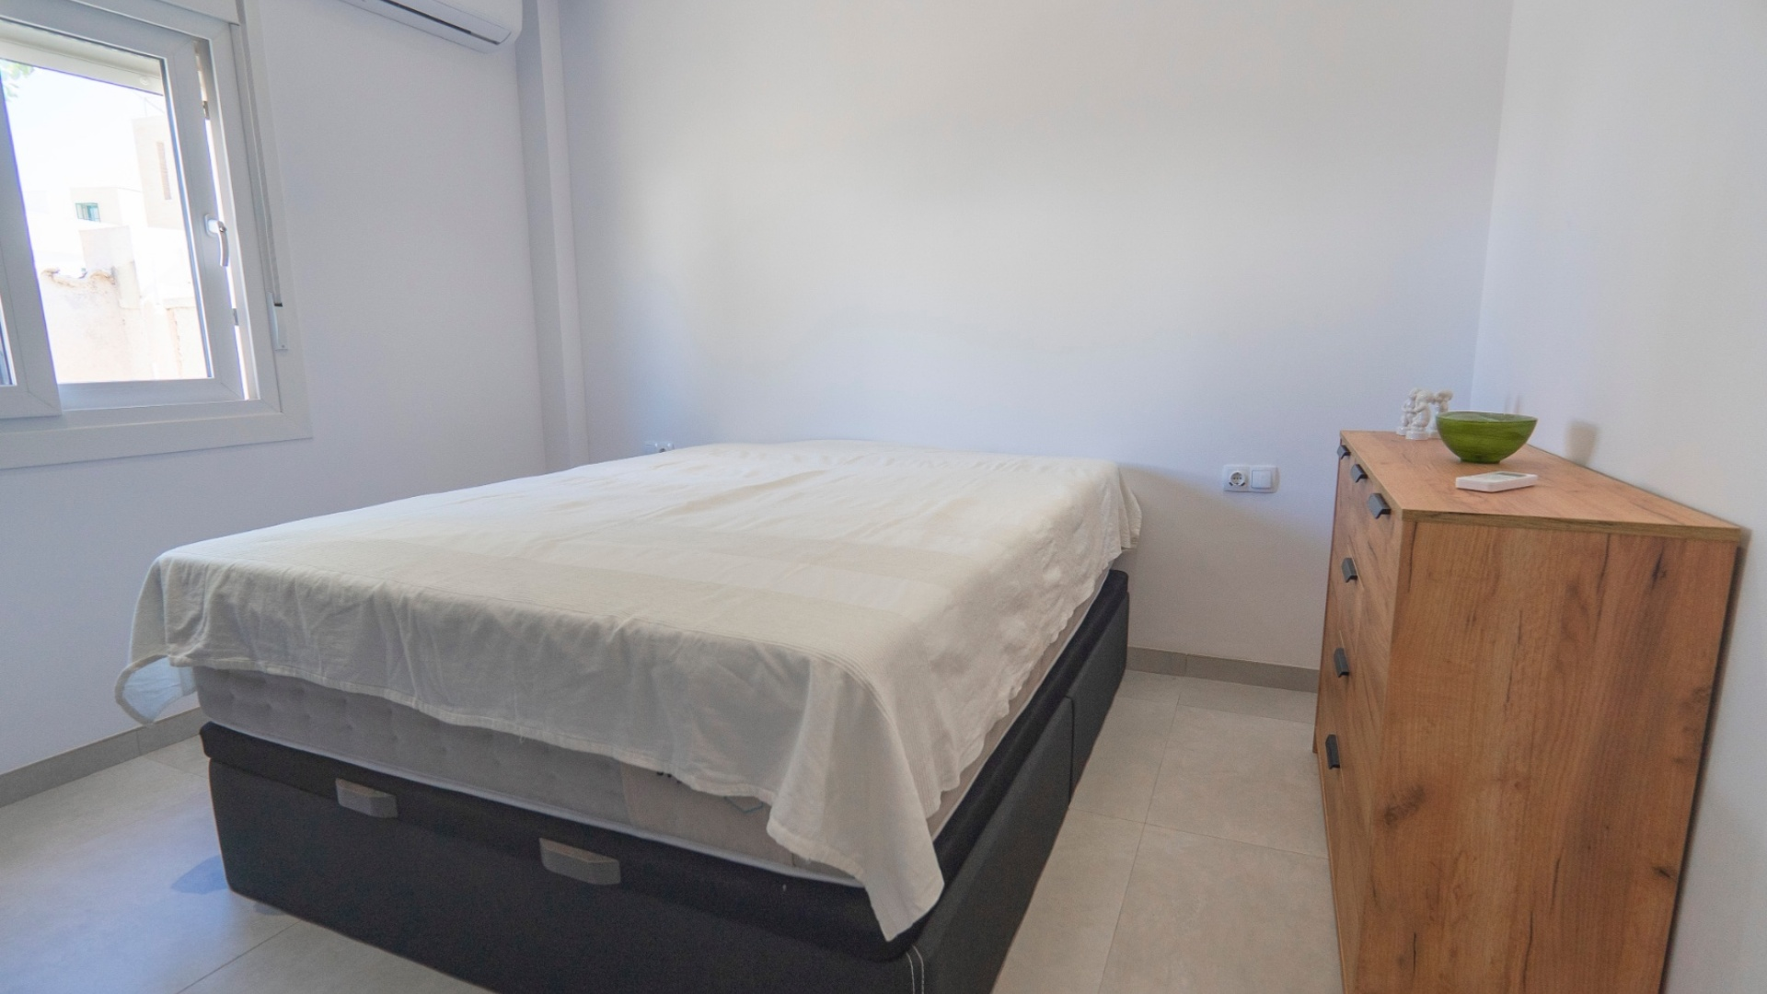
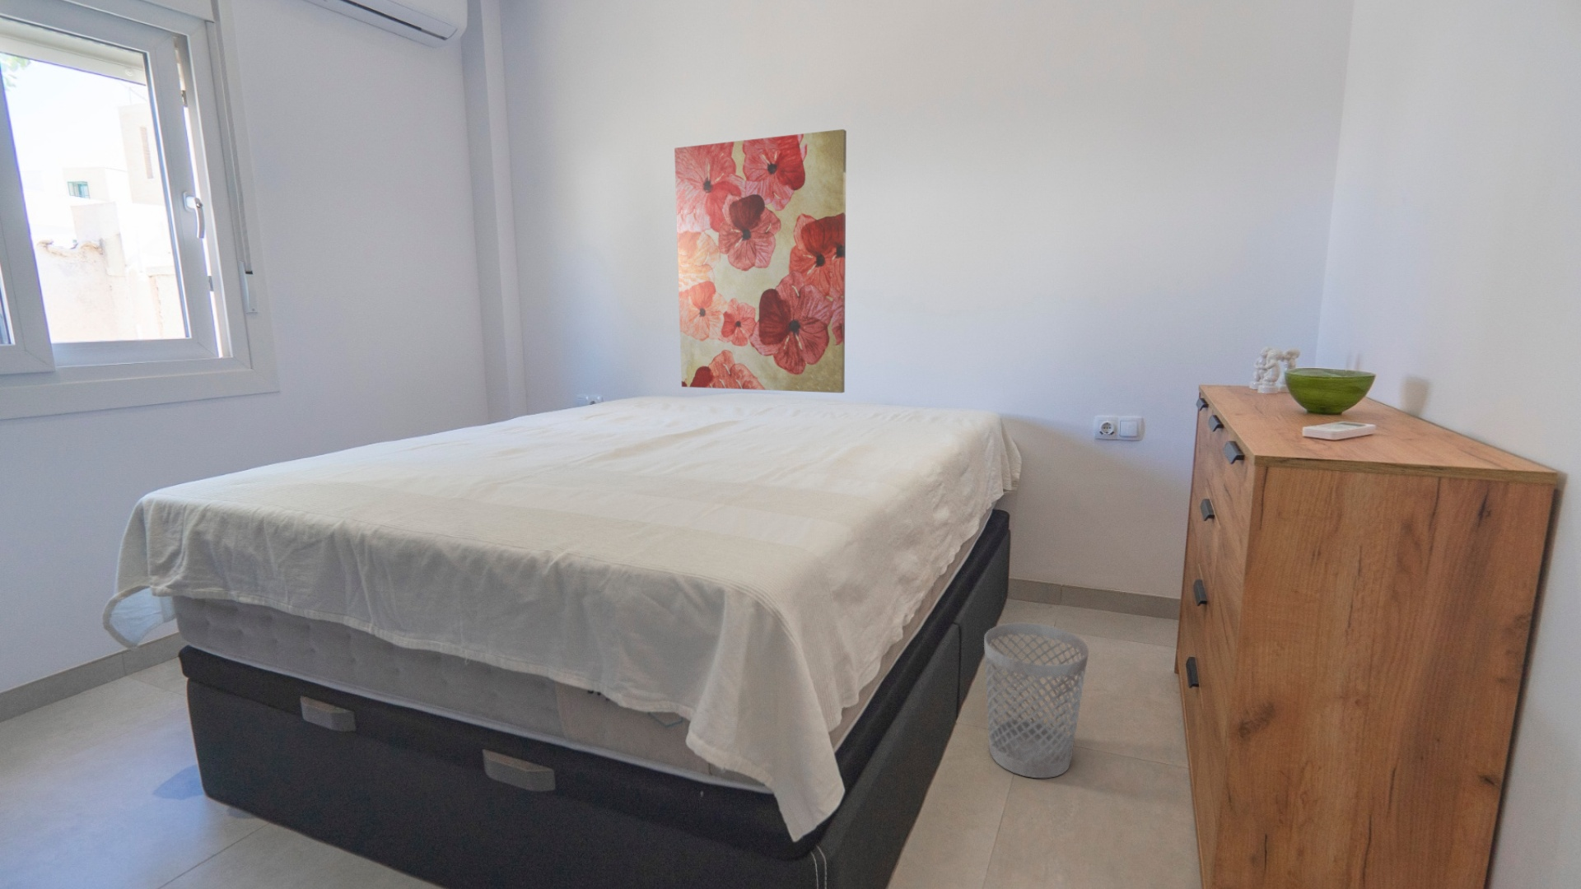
+ wastebasket (1030, 700)
+ wall art (758, 267)
